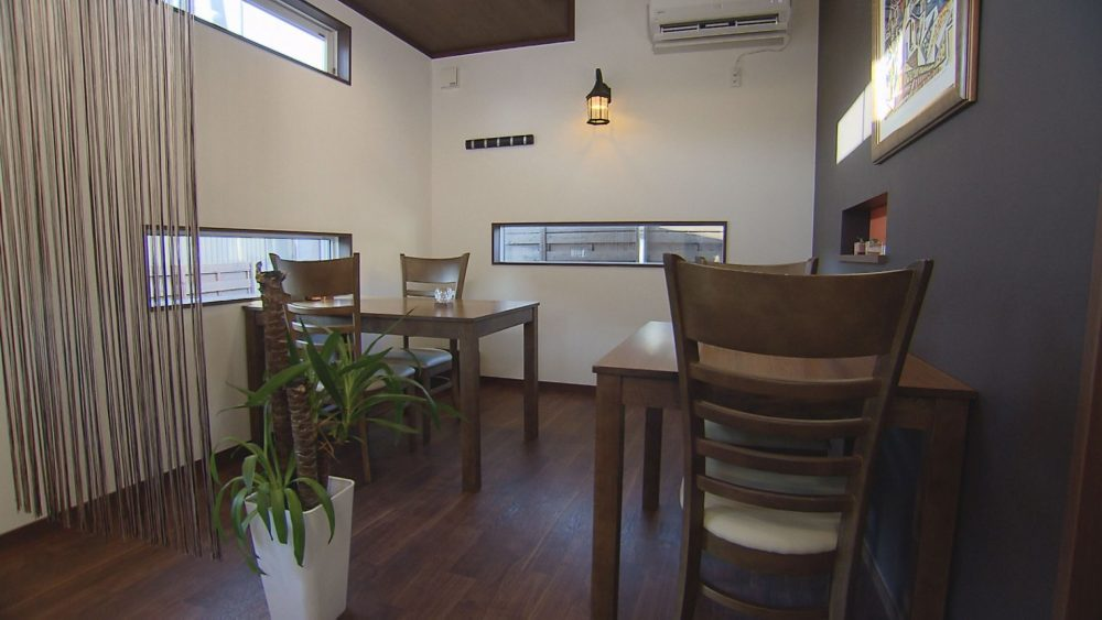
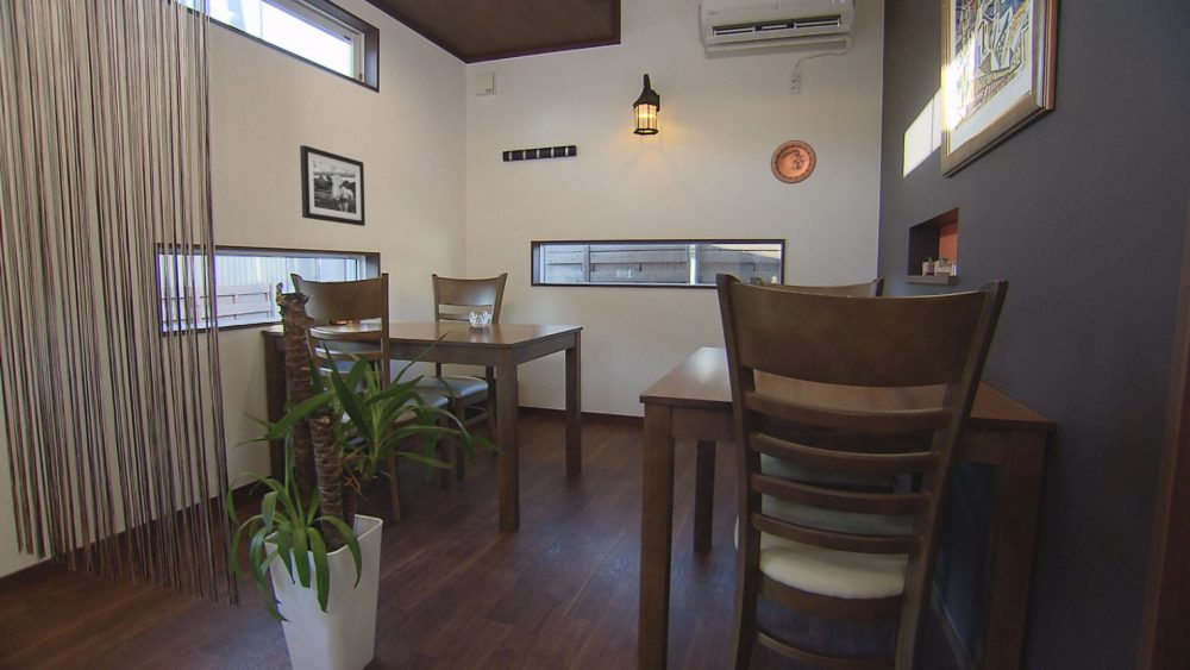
+ decorative plate (793, 162)
+ picture frame (334, 188)
